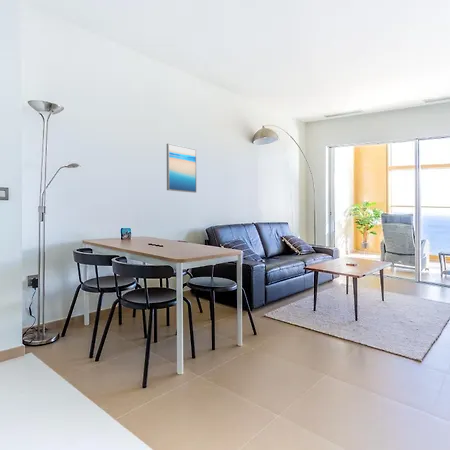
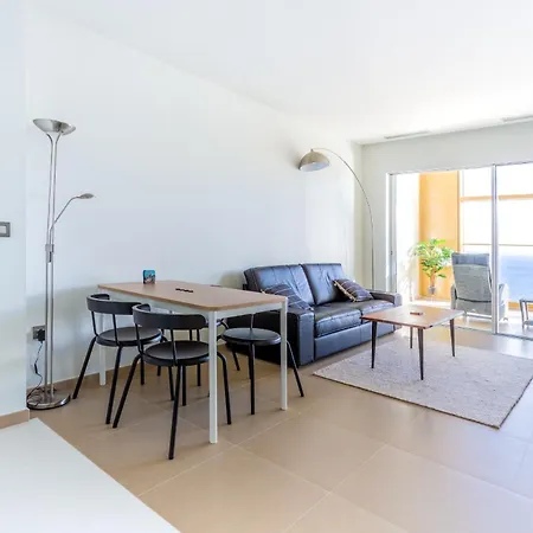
- wall art (182, 169)
